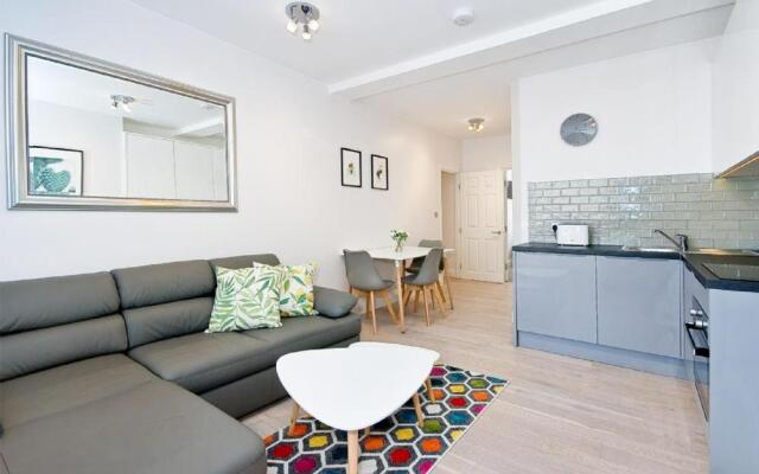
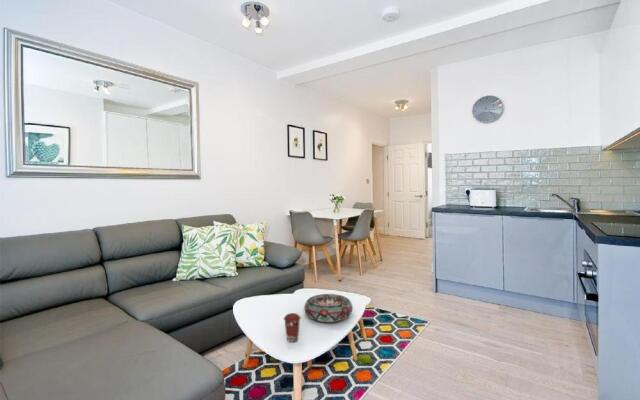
+ coffee cup (292, 327)
+ decorative bowl (328, 307)
